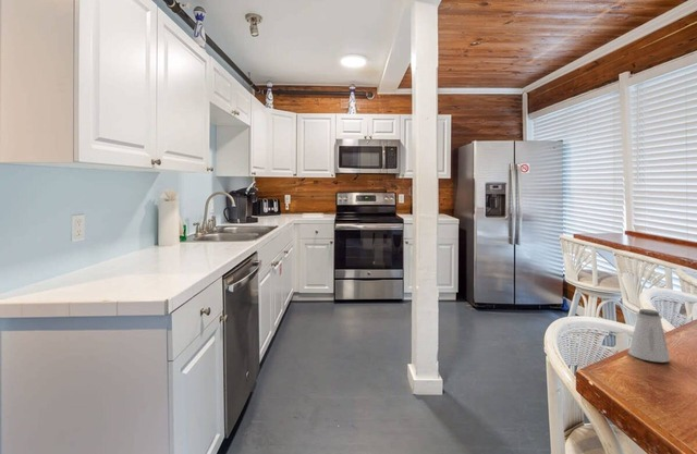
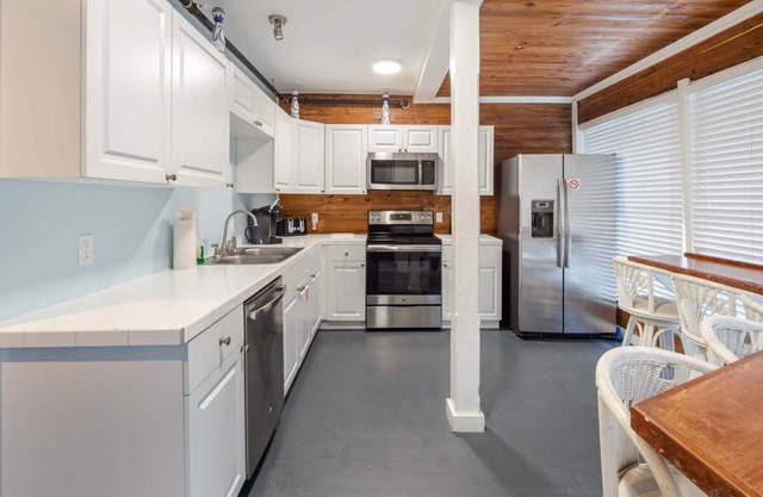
- saltshaker (648, 333)
